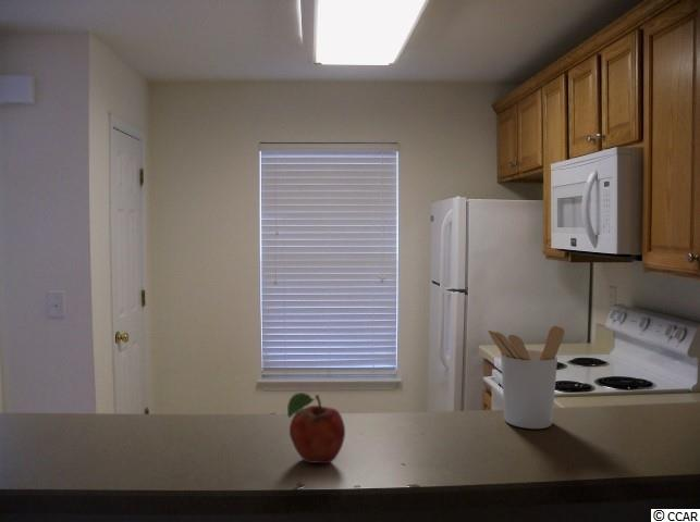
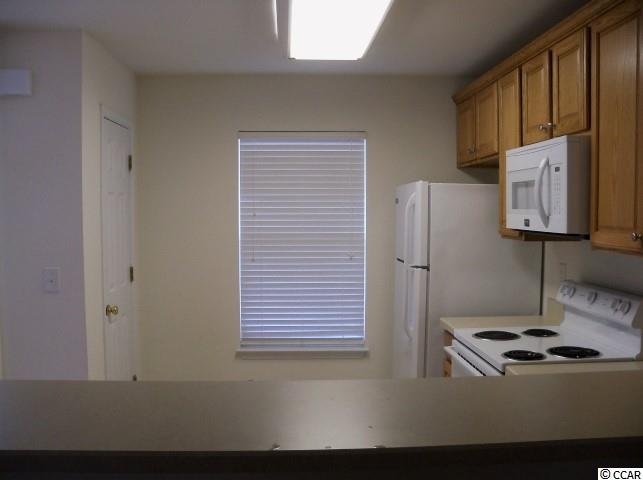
- utensil holder (520, 374)
- fruit (314, 426)
